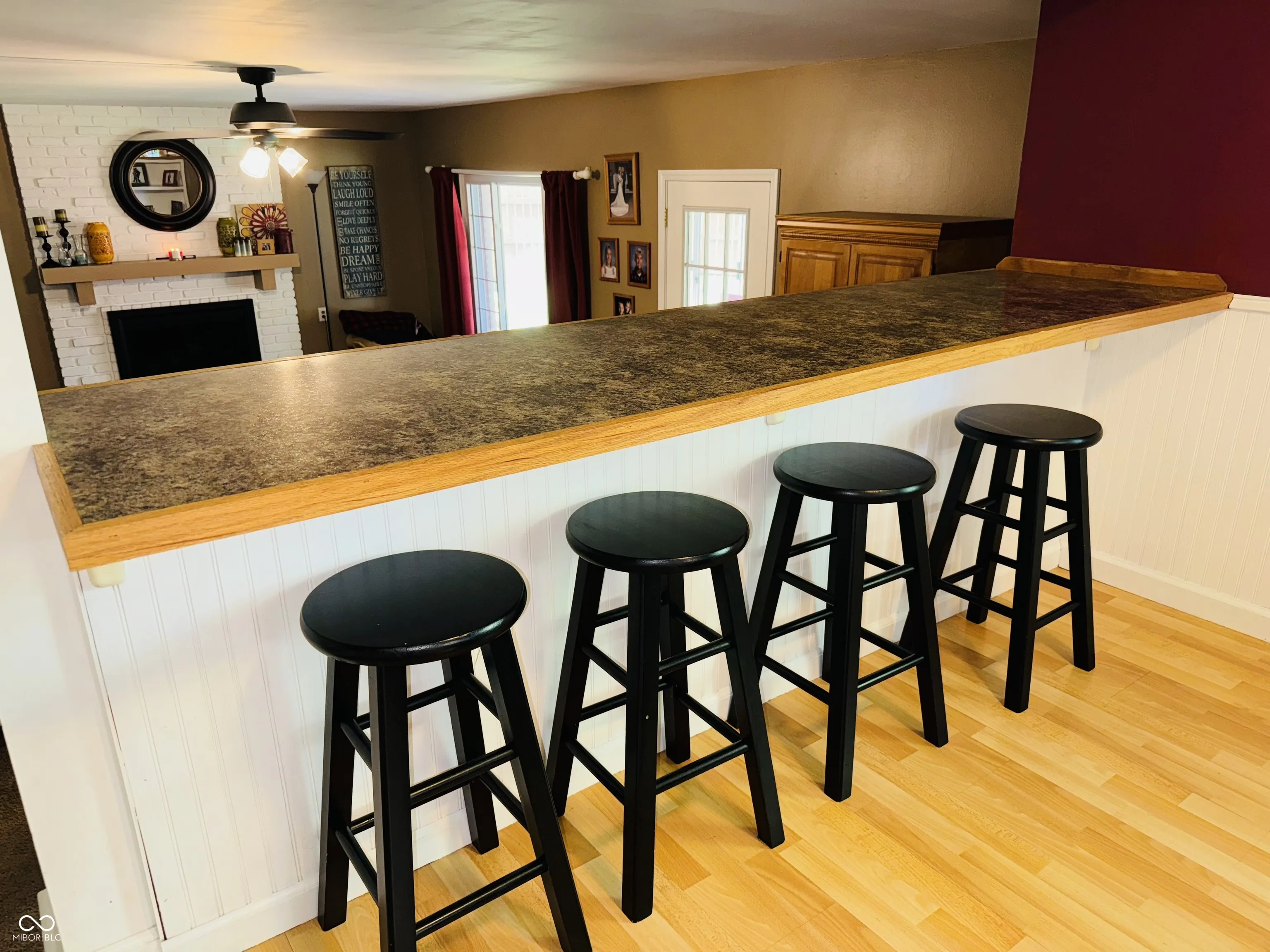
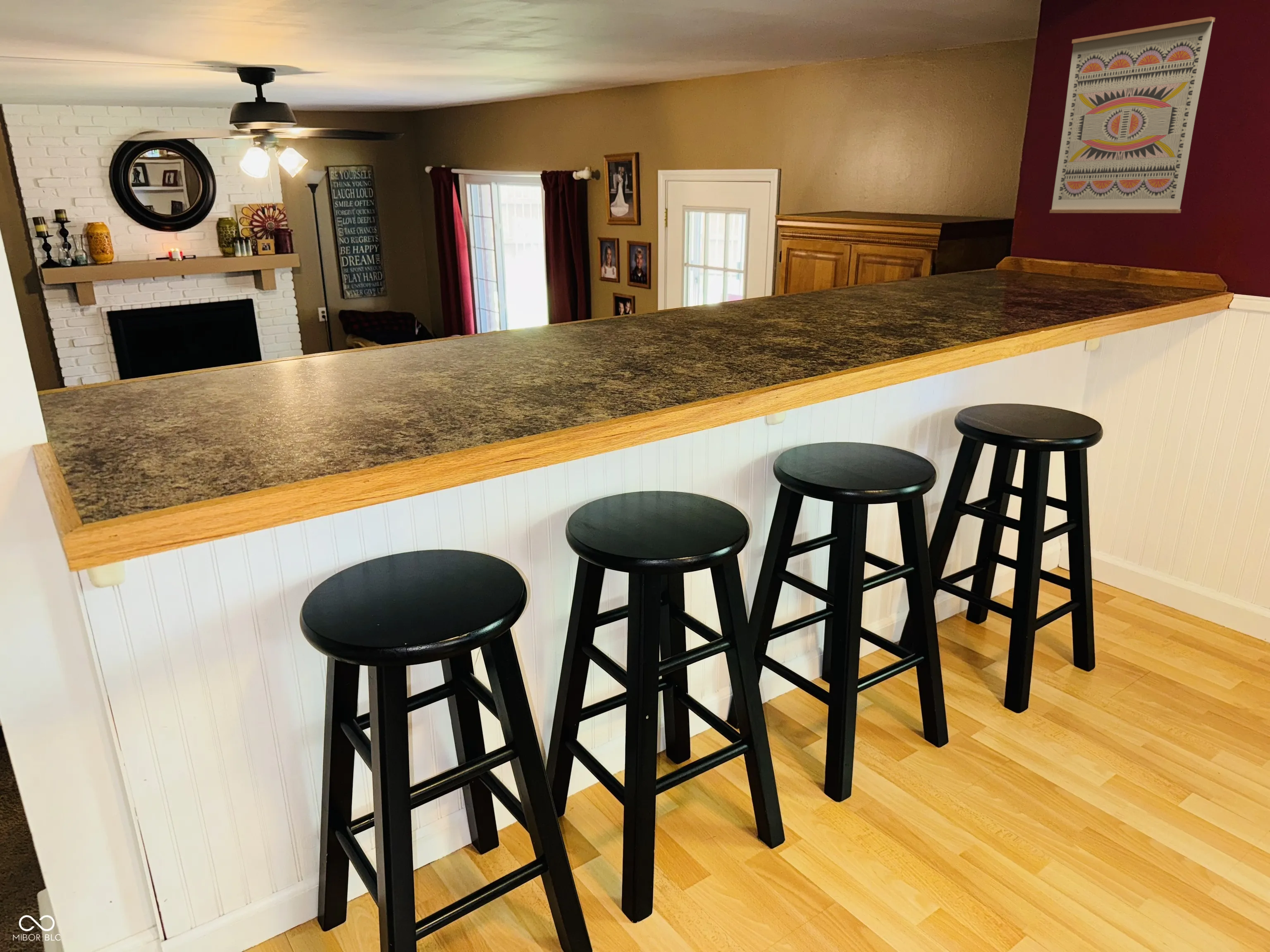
+ wall art (1125, 124)
